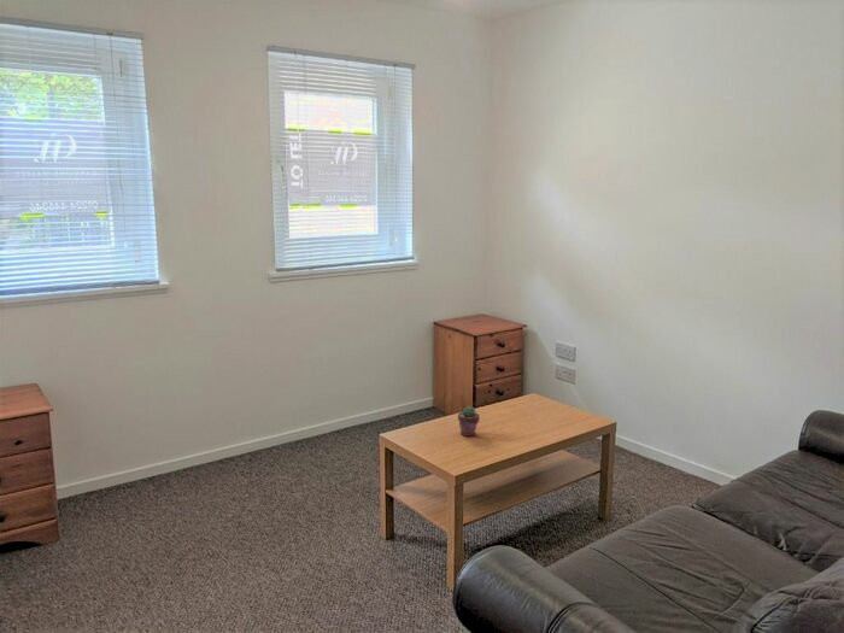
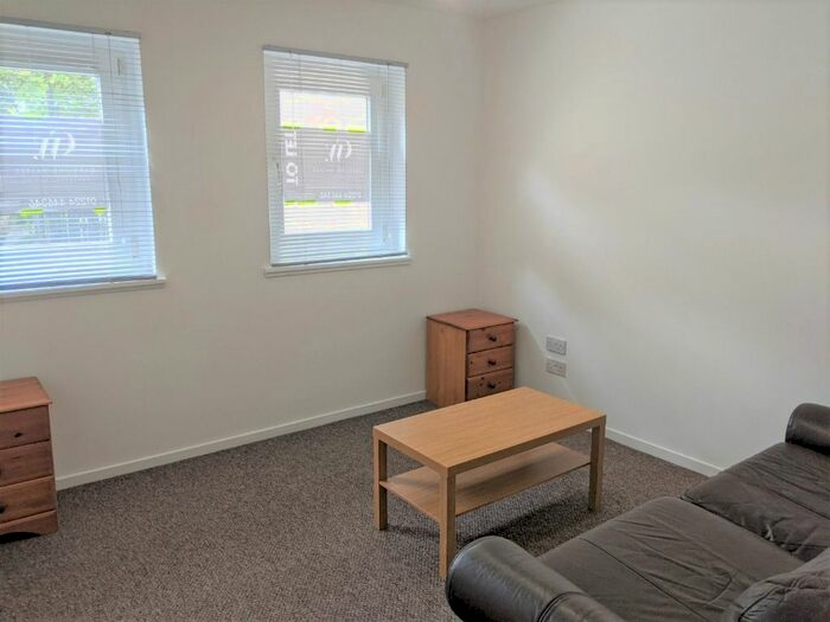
- potted succulent (468, 420)
